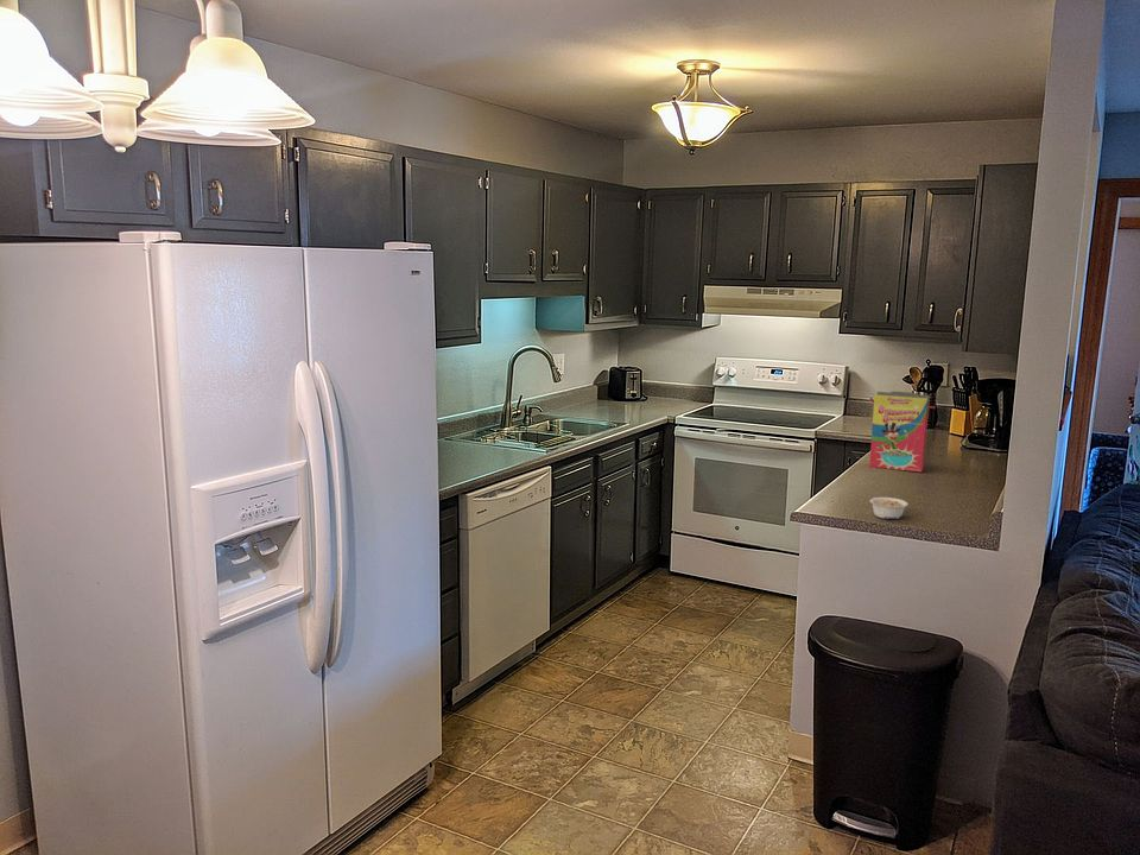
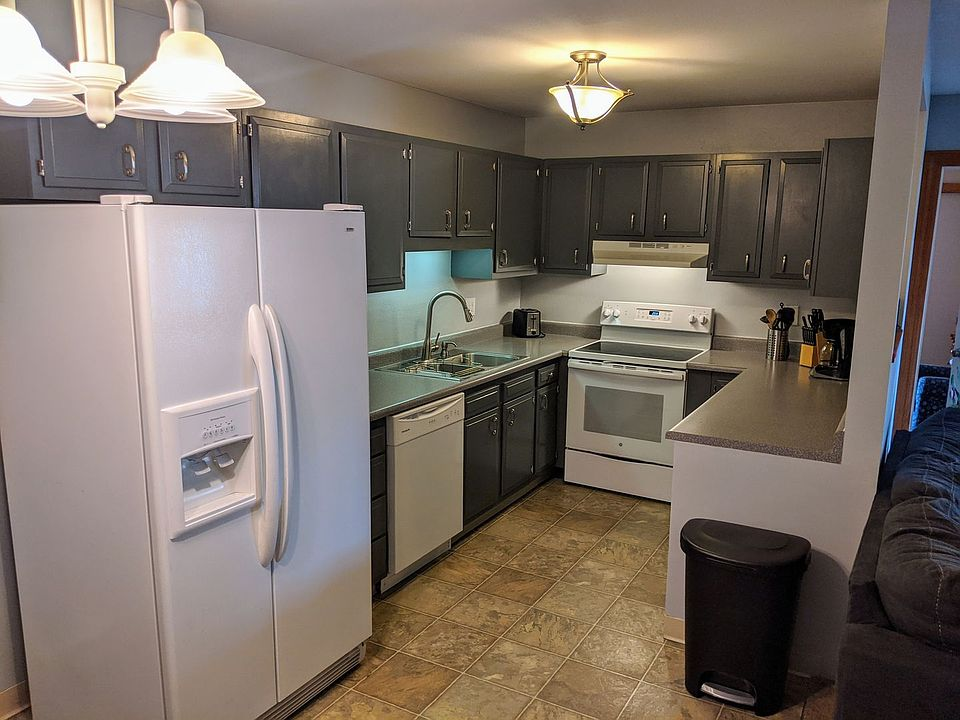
- cereal box (899, 430)
- legume (888, 507)
